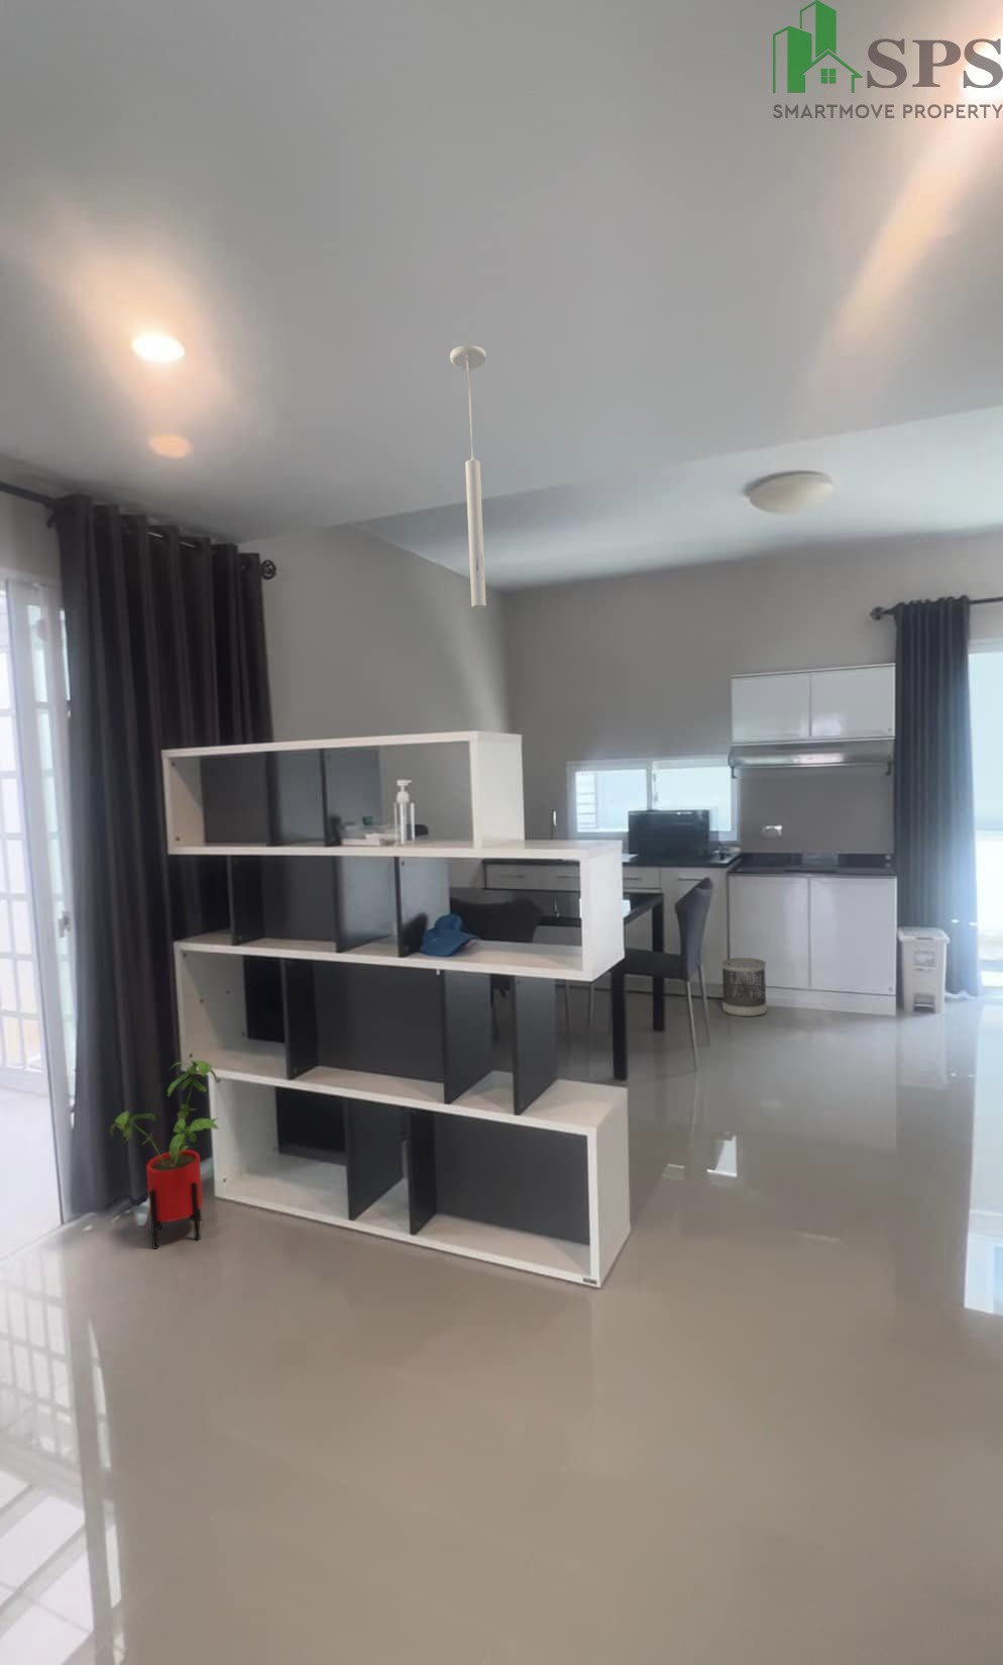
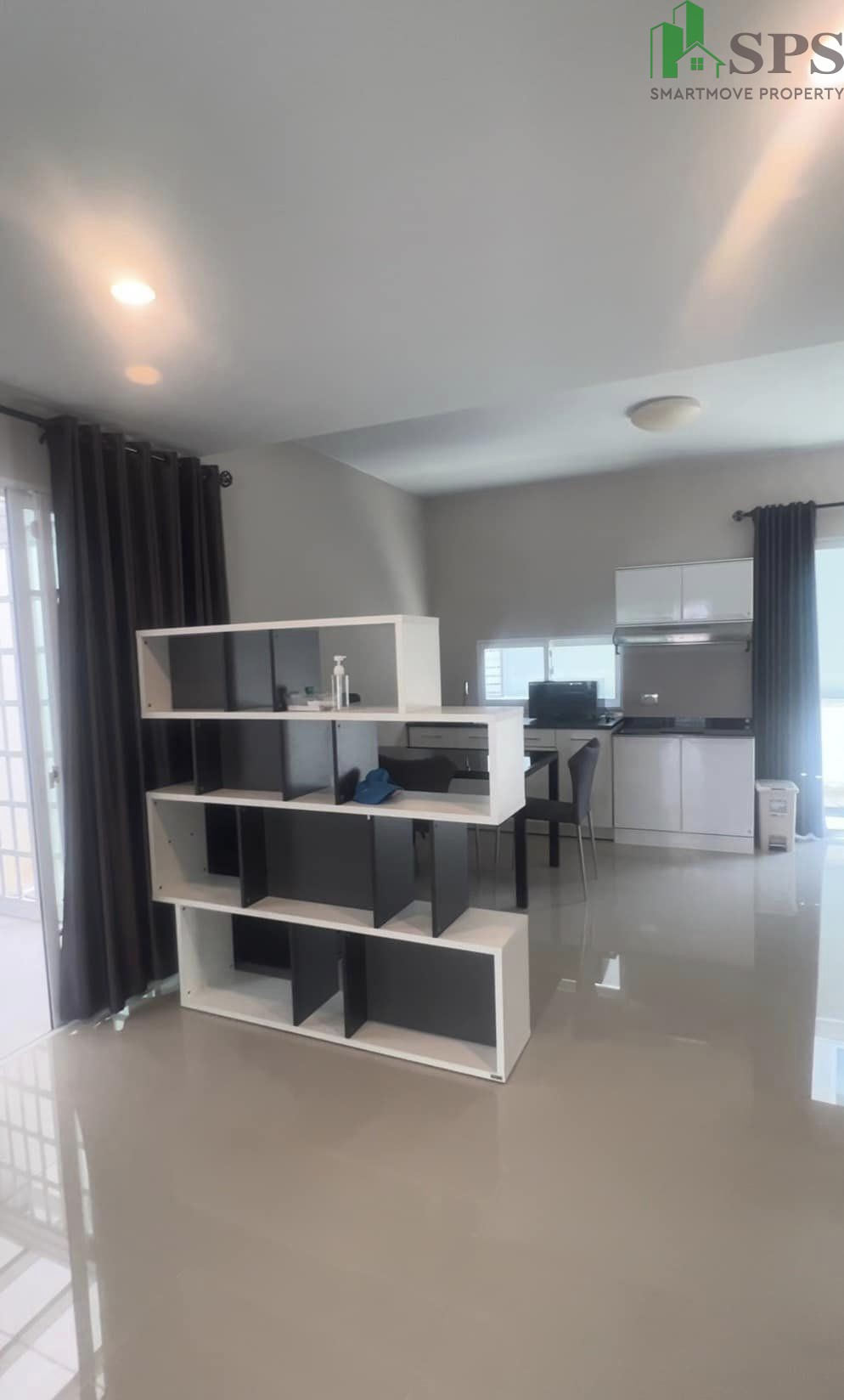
- ceiling light (473, 480)
- wastebasket (744, 986)
- house plant (179, 1150)
